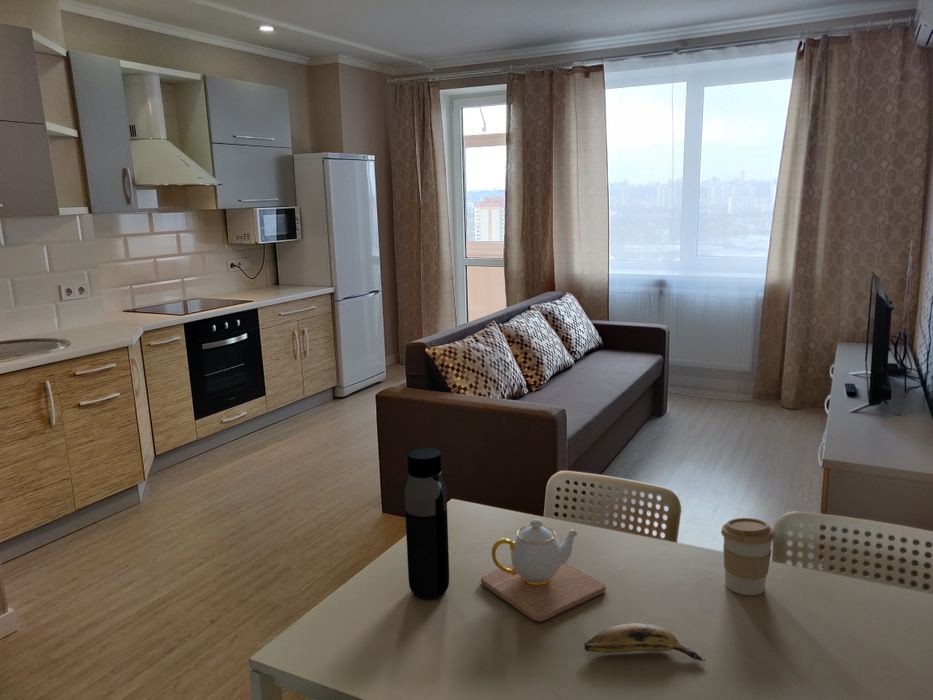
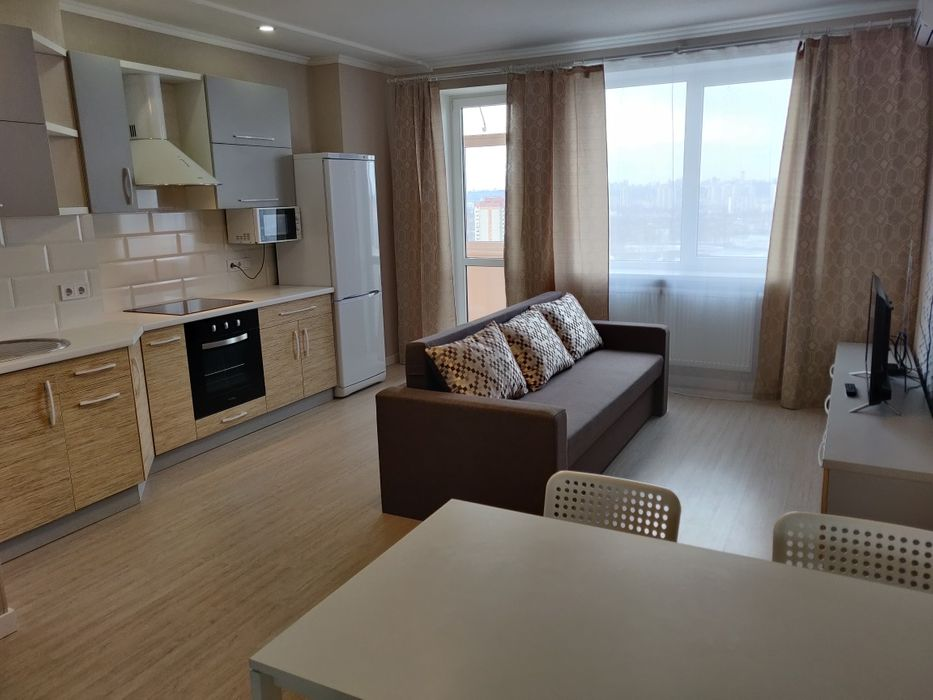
- teapot (542, 554)
- water bottle (426, 523)
- banana (641, 640)
- coffee cup (746, 554)
